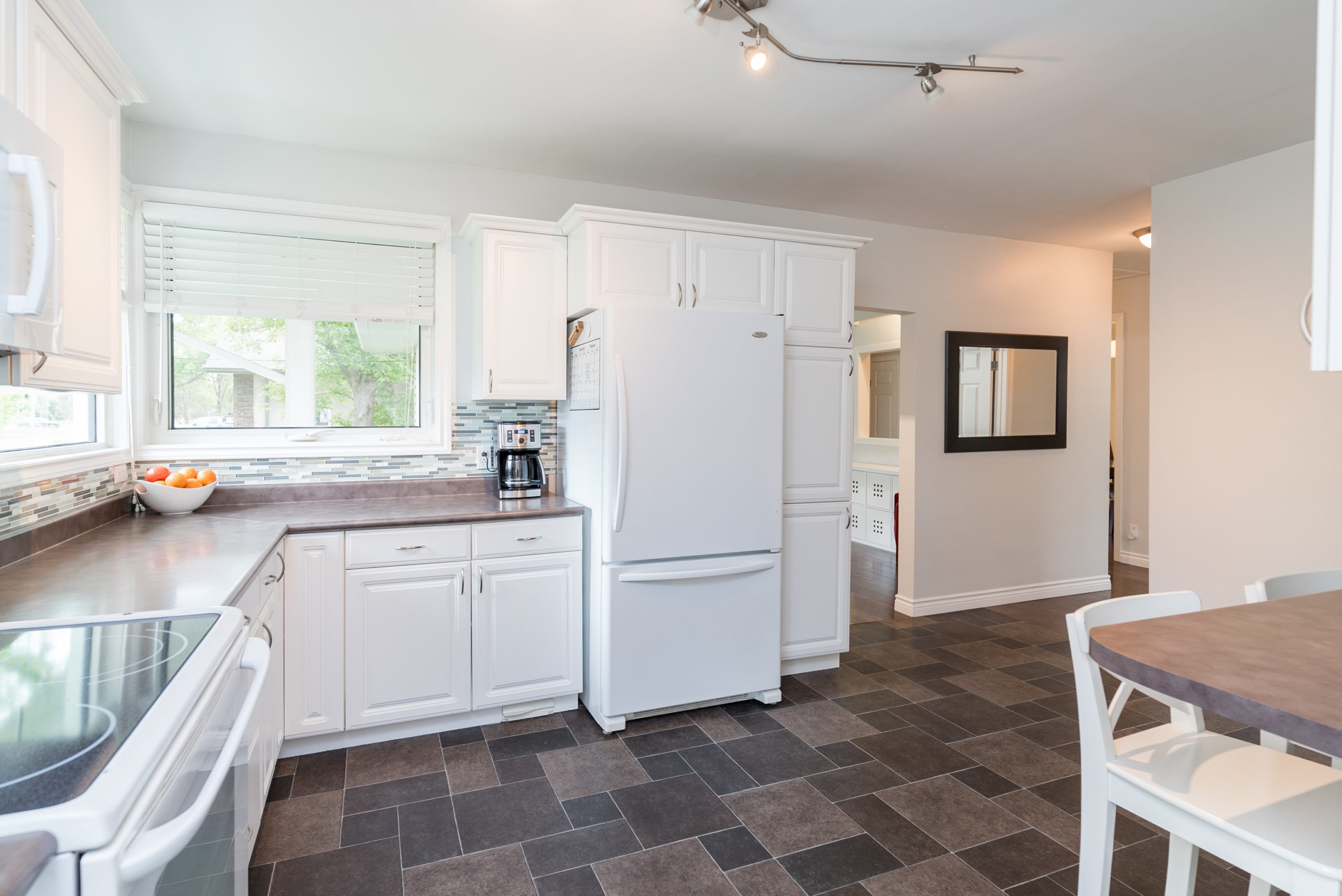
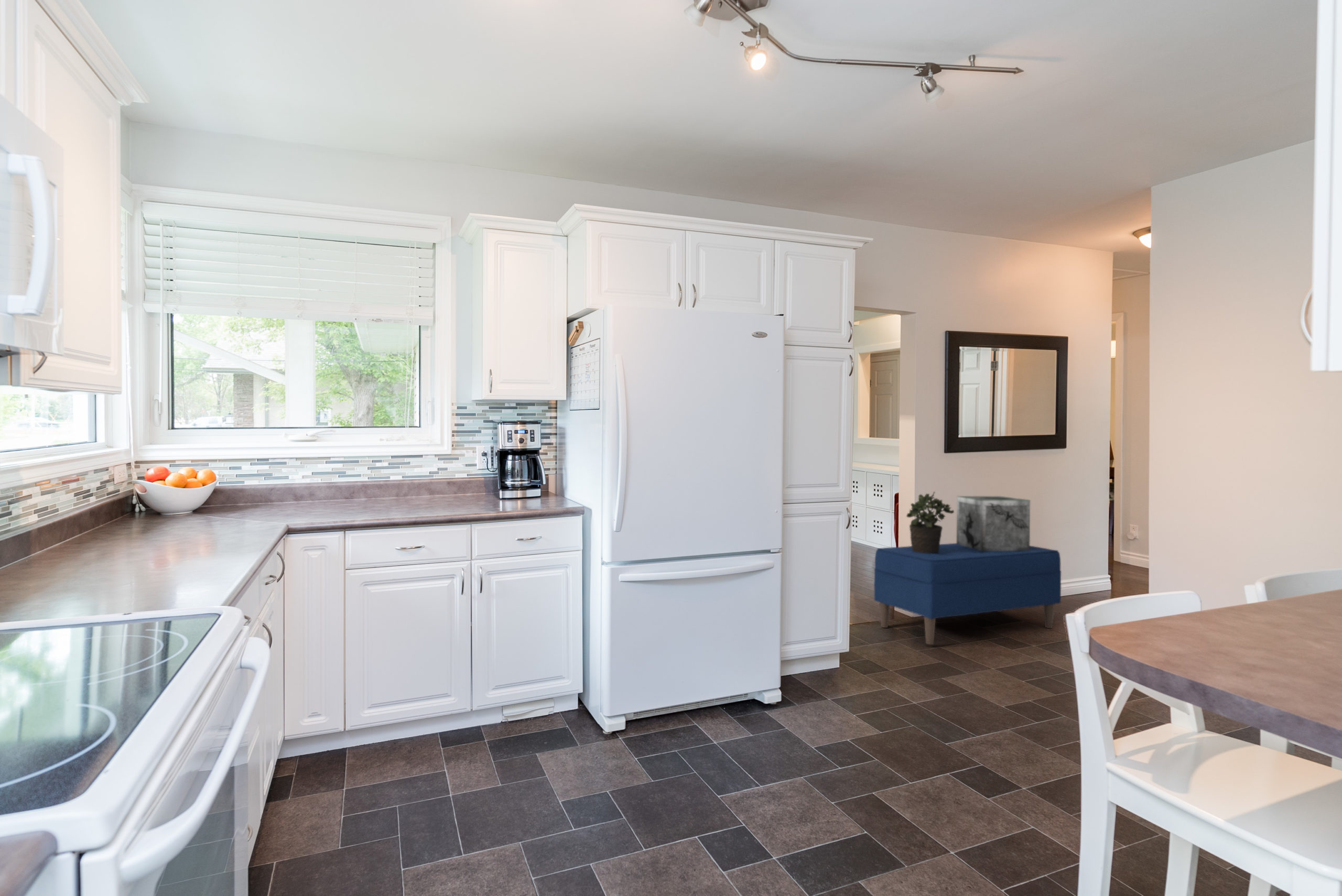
+ bench (967, 588)
+ potted plant (928, 521)
+ decorative box (992, 522)
